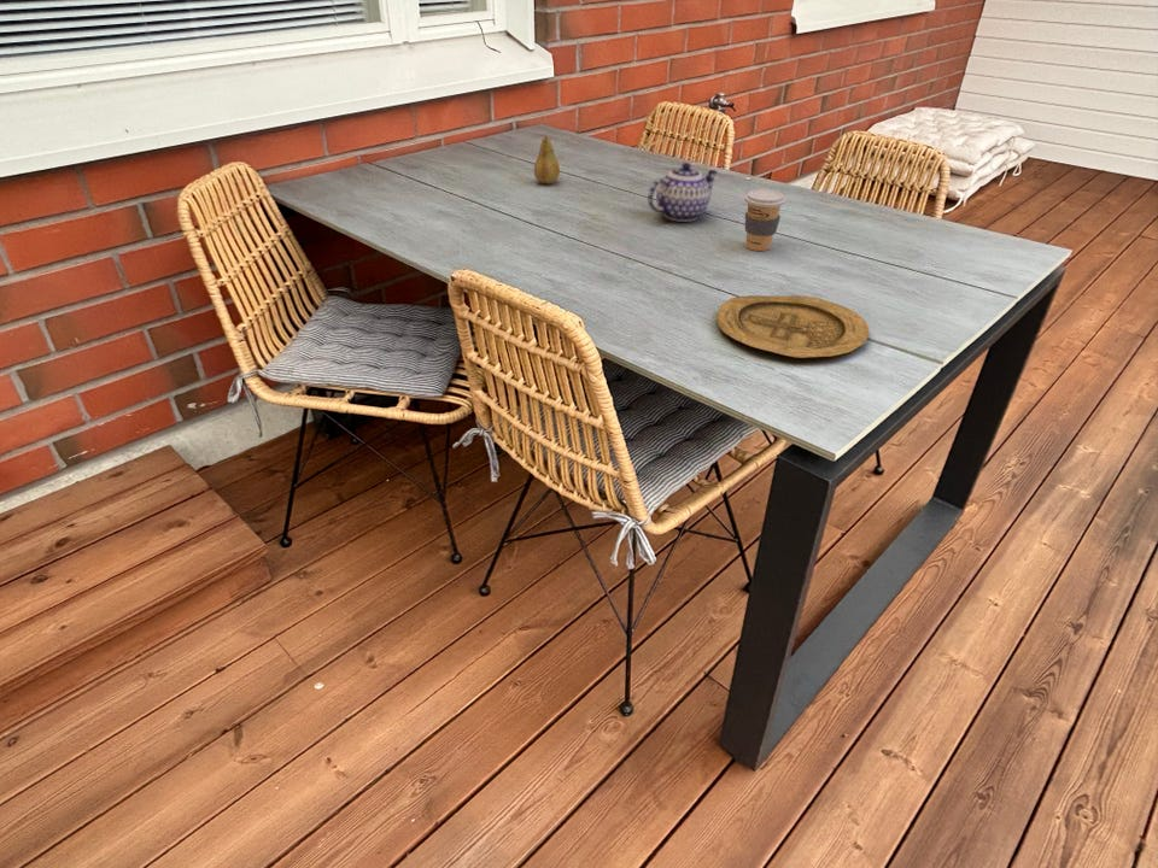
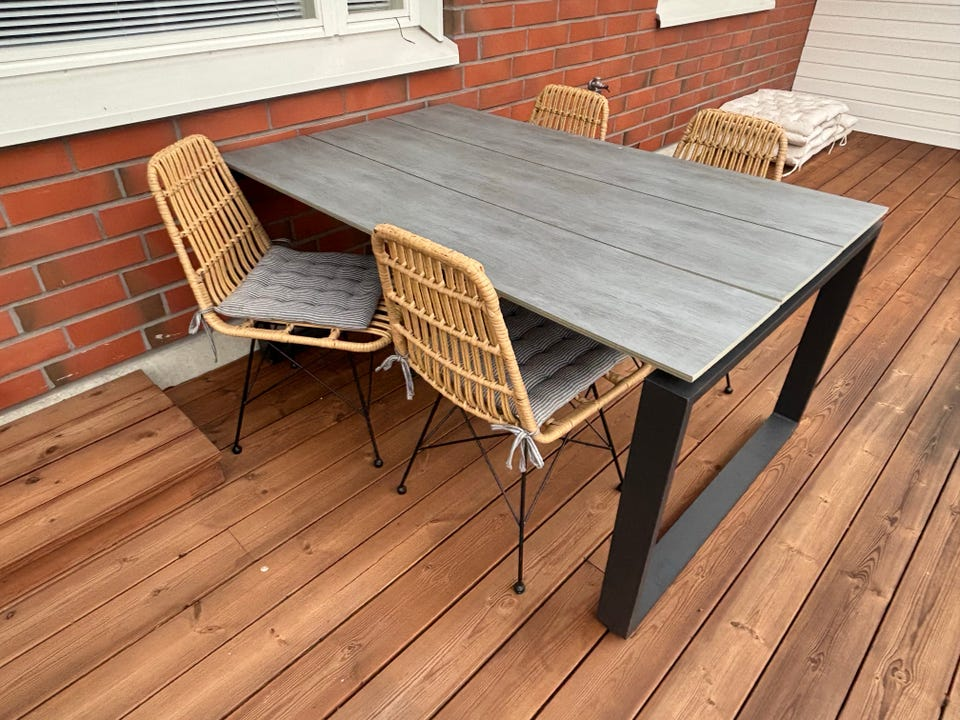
- fruit (546, 158)
- coffee cup (761, 221)
- plate (790, 323)
- teapot (683, 189)
